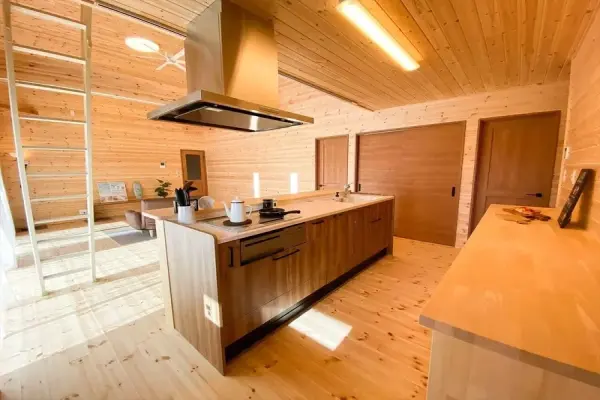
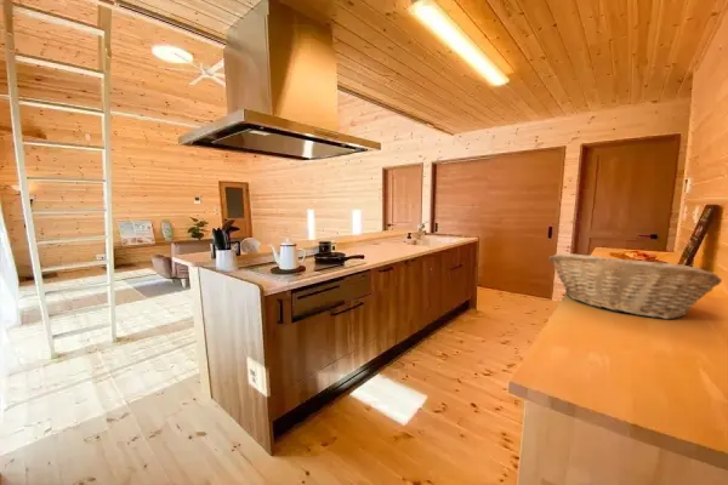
+ fruit basket (620, 279)
